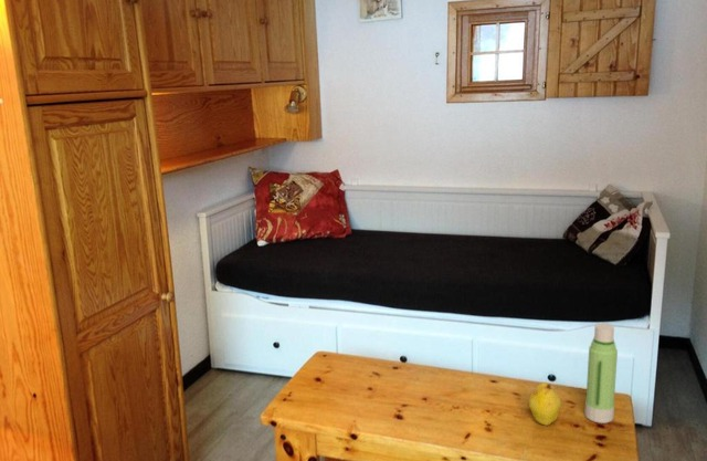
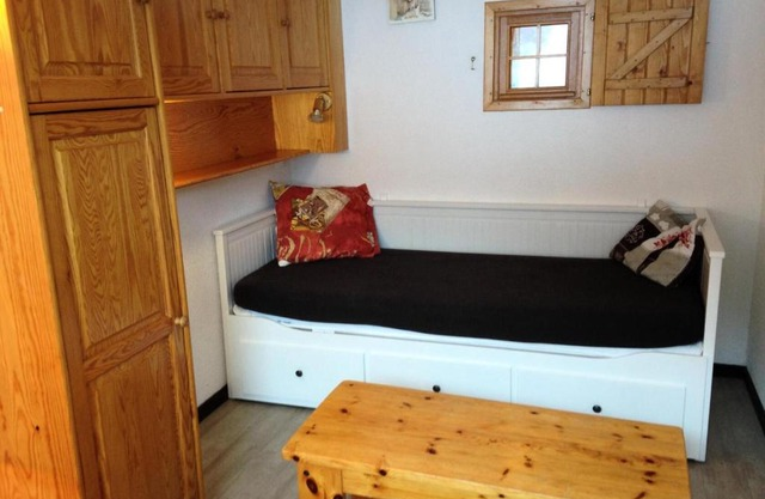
- fruit (545, 402)
- water bottle (601, 371)
